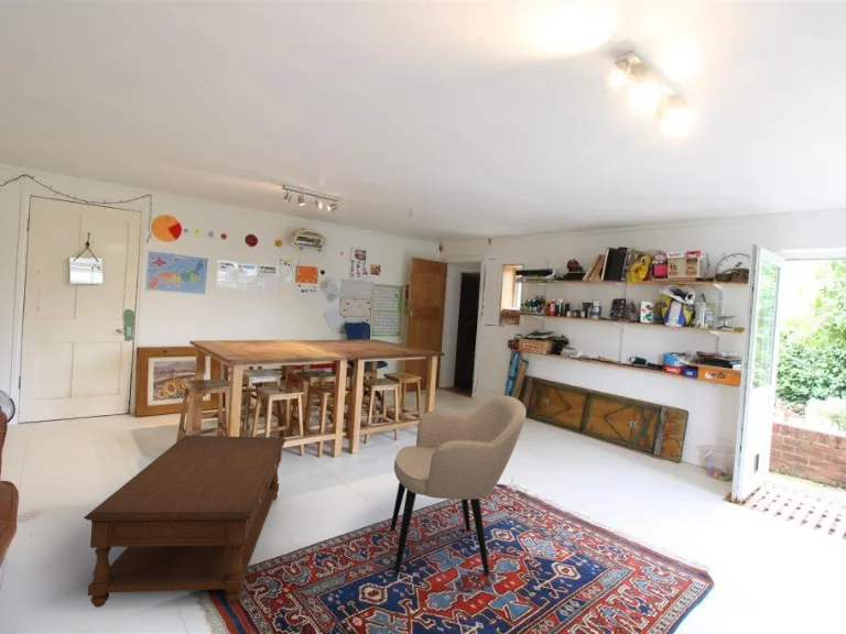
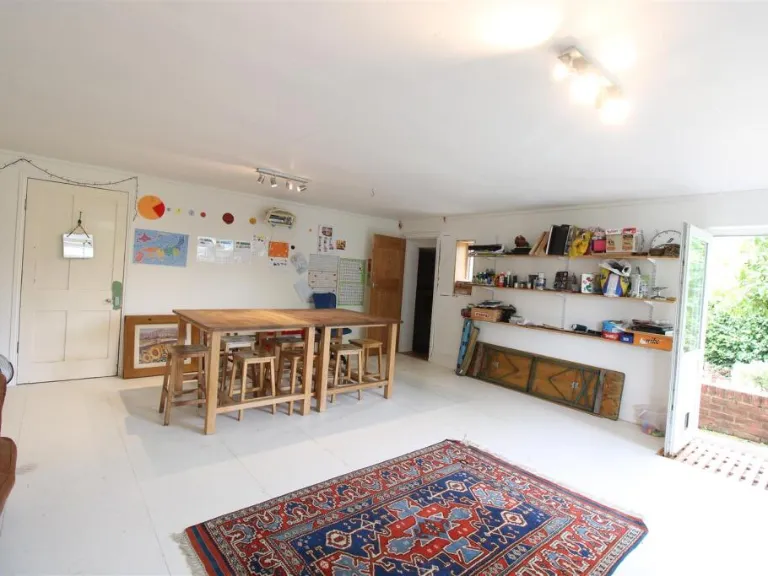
- armchair (455, 473)
- coffee table (207, 503)
